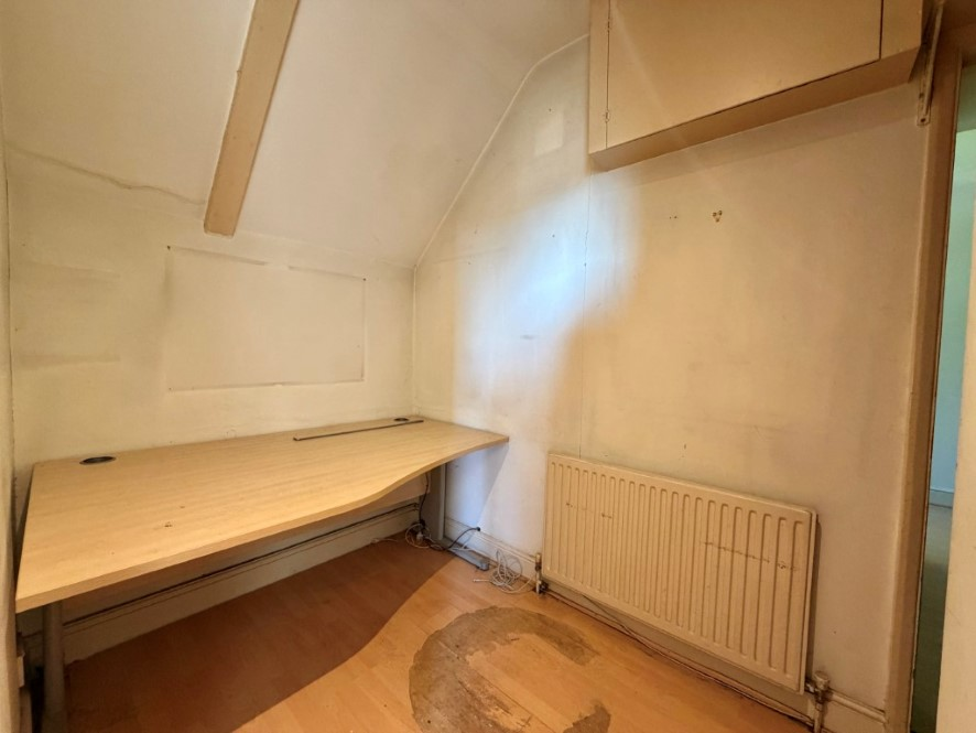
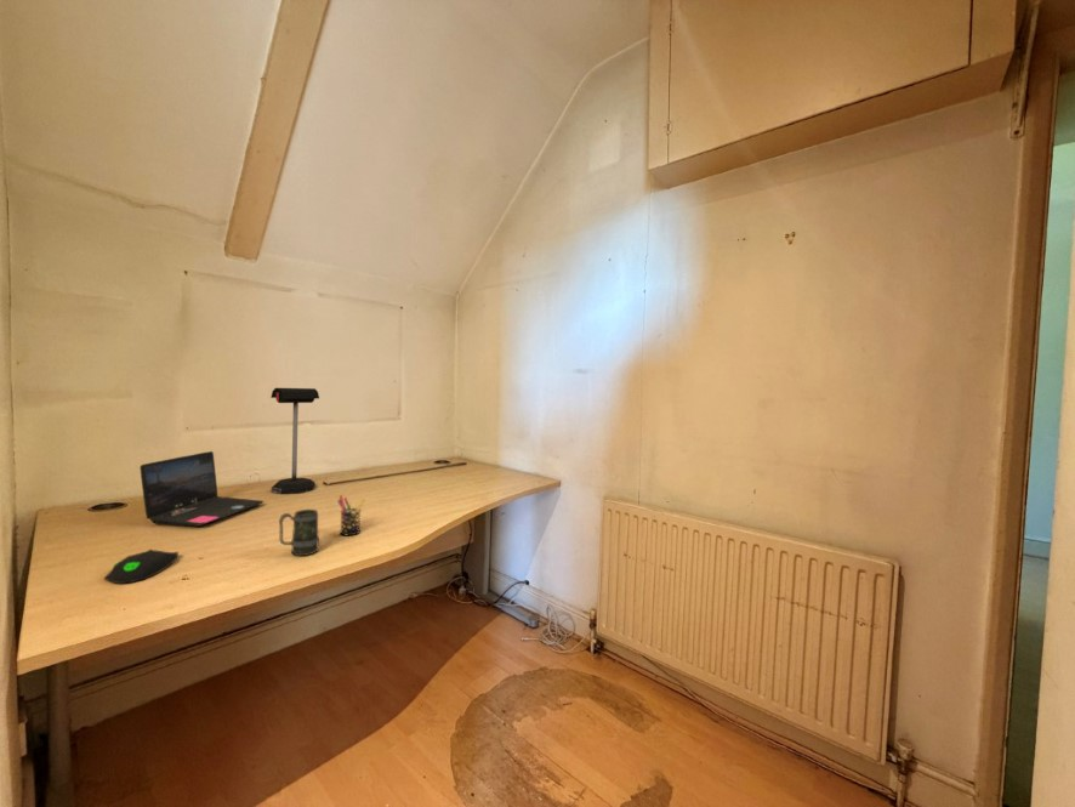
+ laptop (206, 485)
+ pen holder (348, 513)
+ mug (298, 532)
+ computer mouse (140, 561)
+ mailbox (295, 438)
